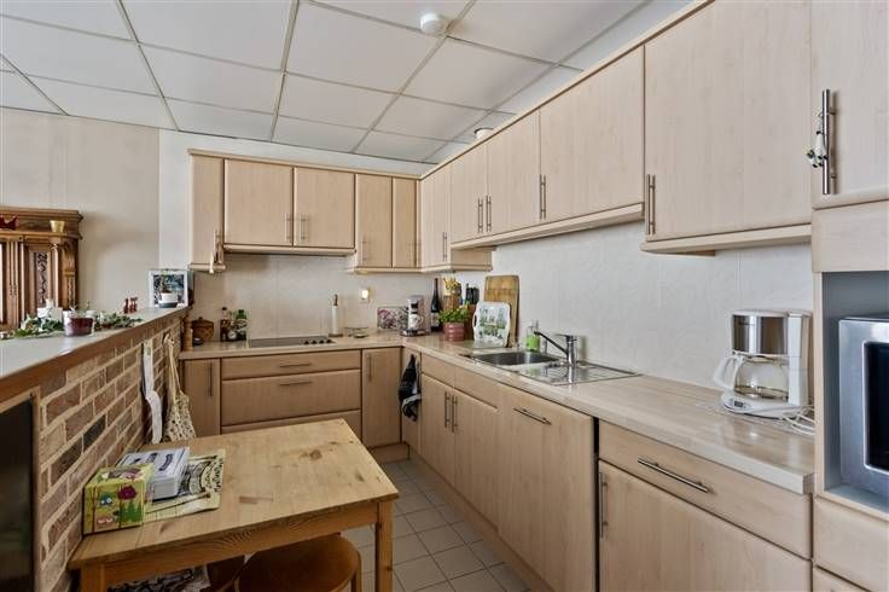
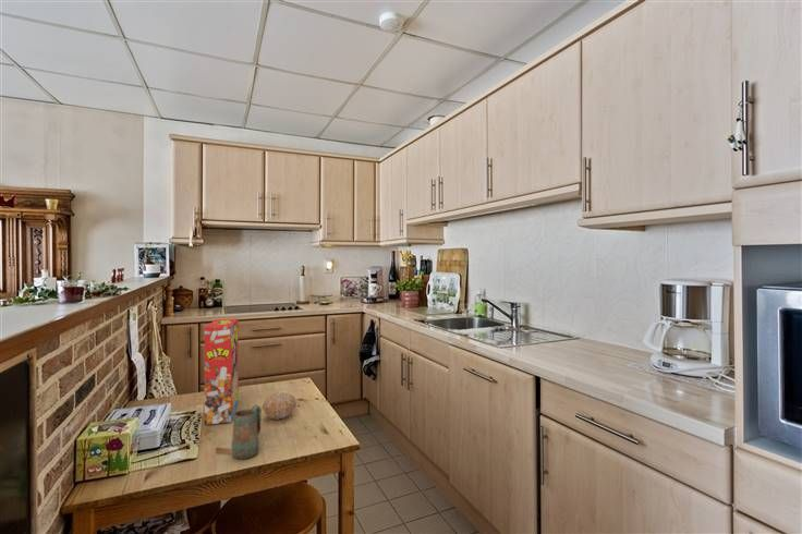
+ fruit (279, 405)
+ cereal box (222, 367)
+ mug (248, 429)
